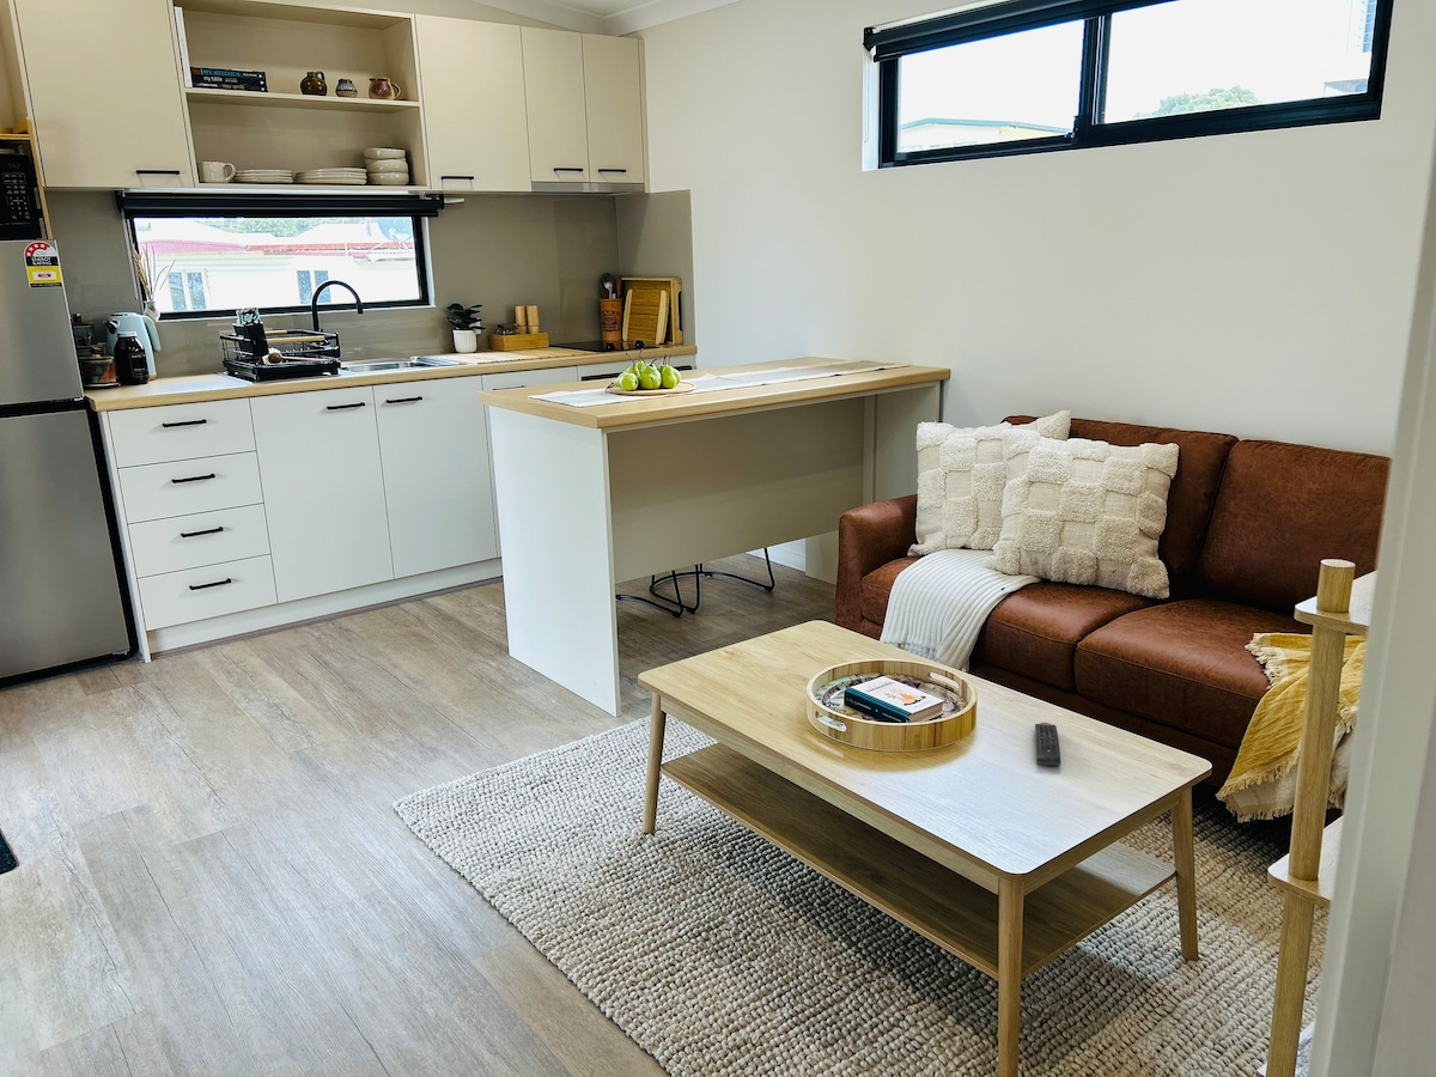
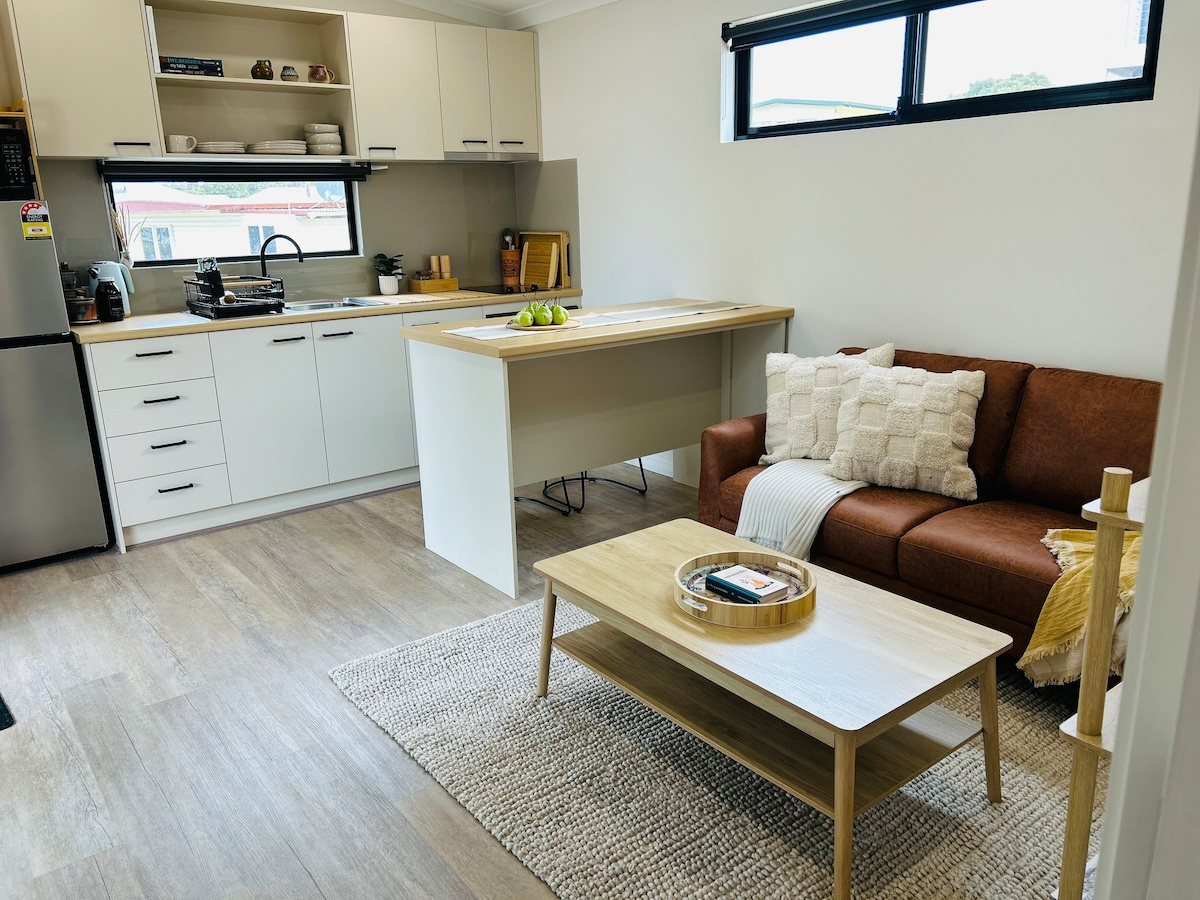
- remote control (1046, 741)
